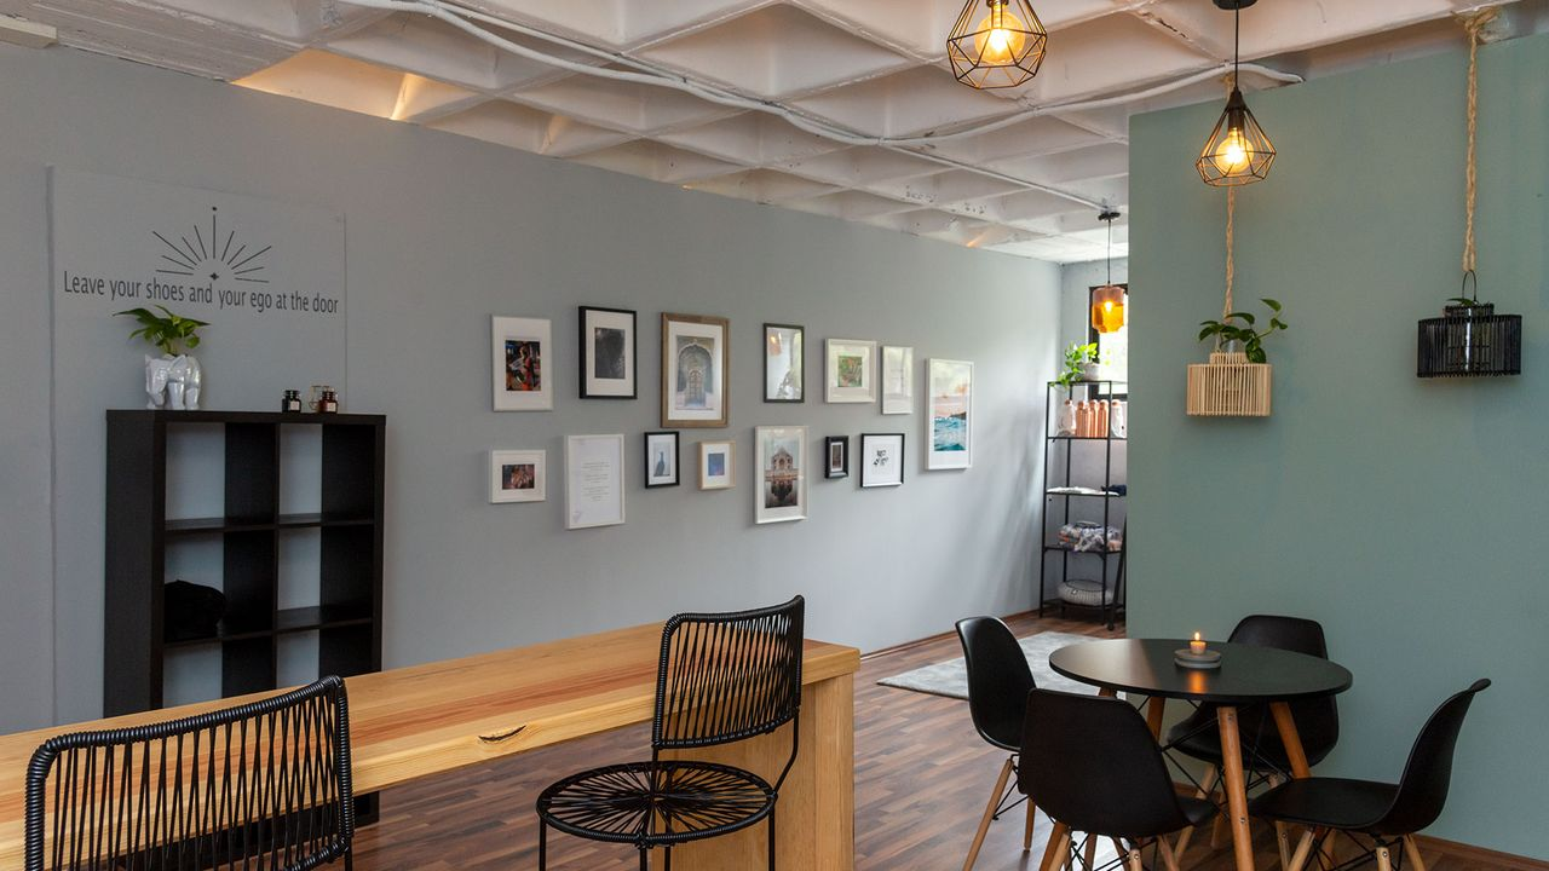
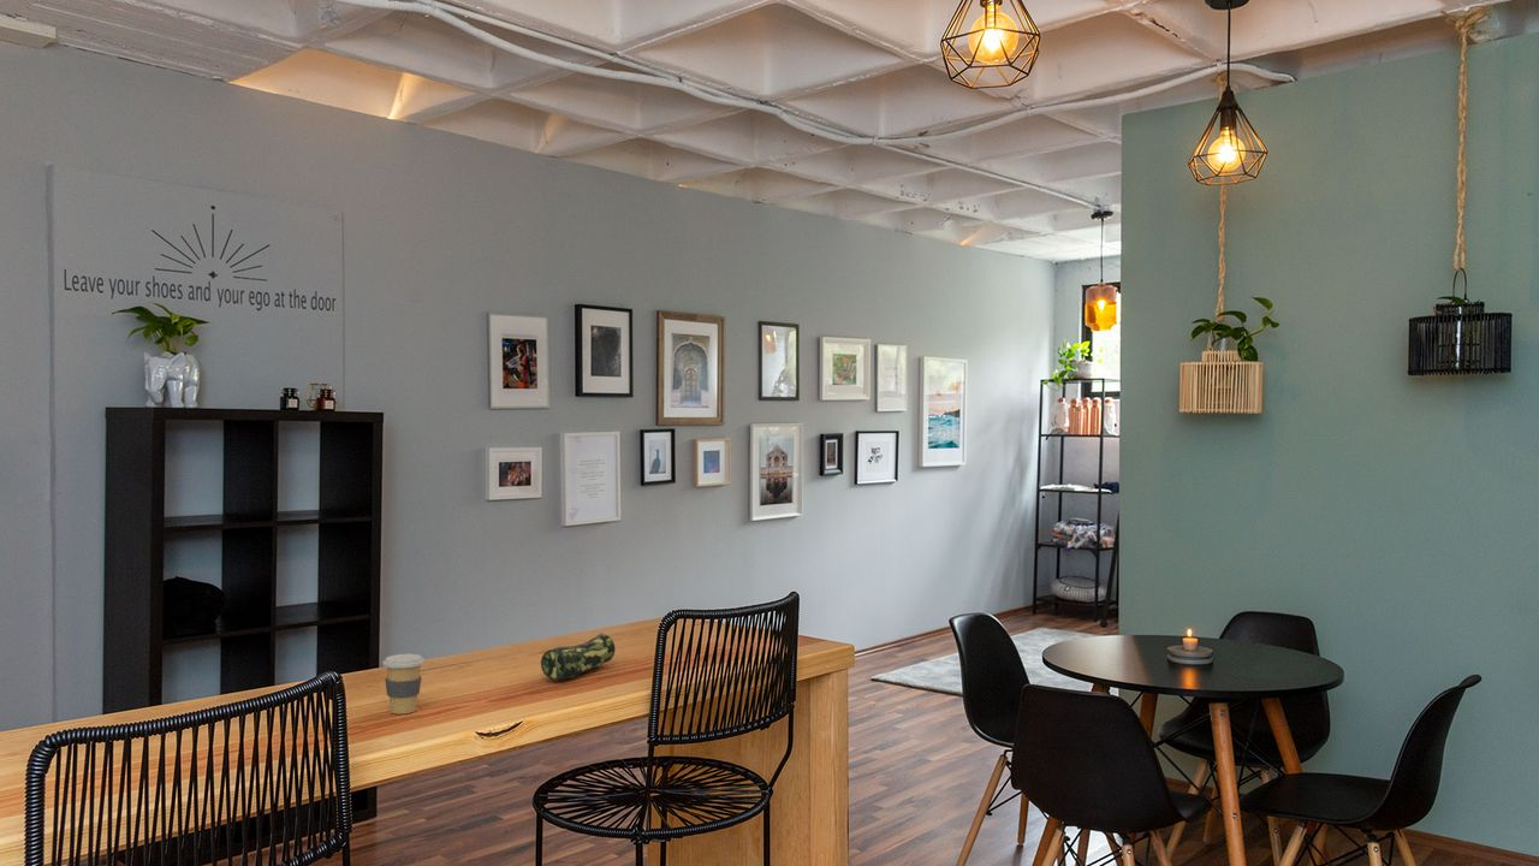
+ coffee cup (403, 683)
+ pencil case (580, 657)
